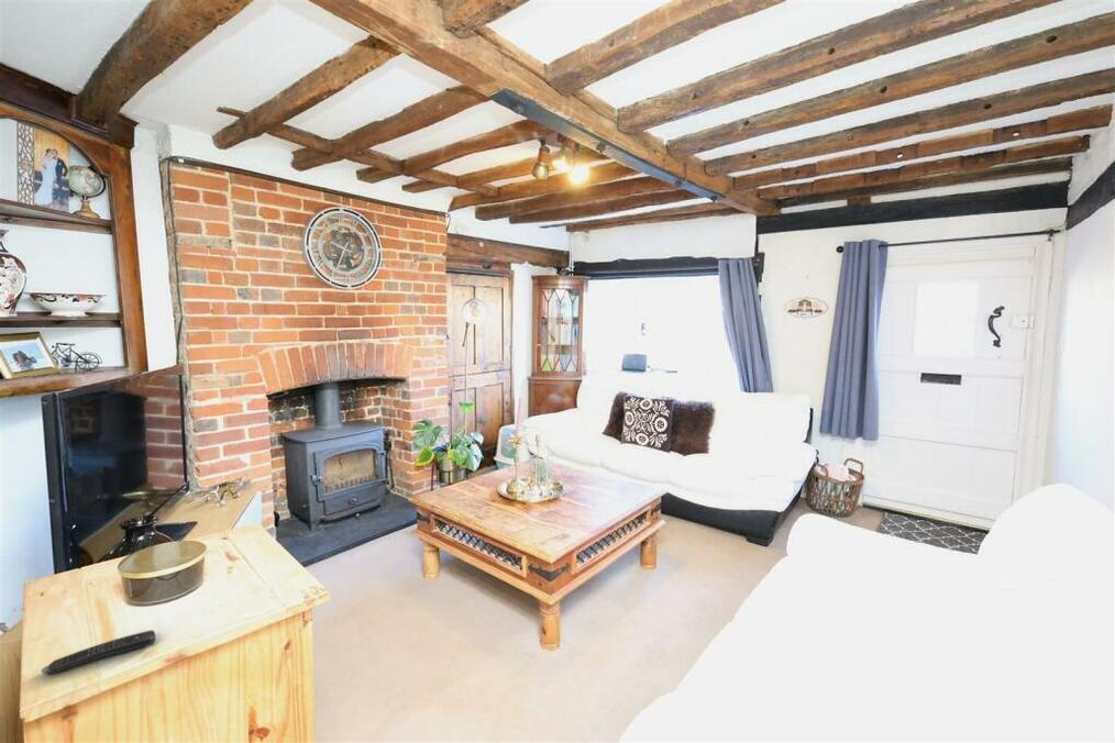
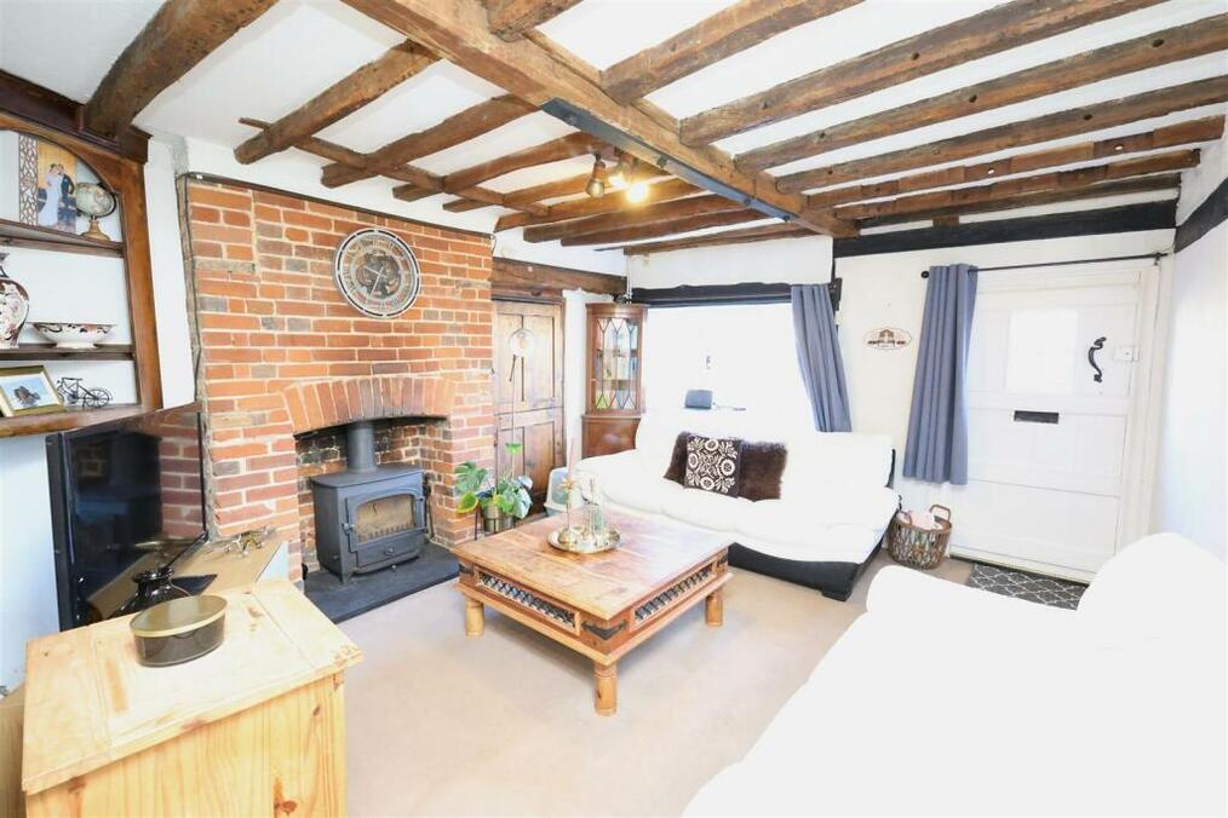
- remote control (101, 652)
